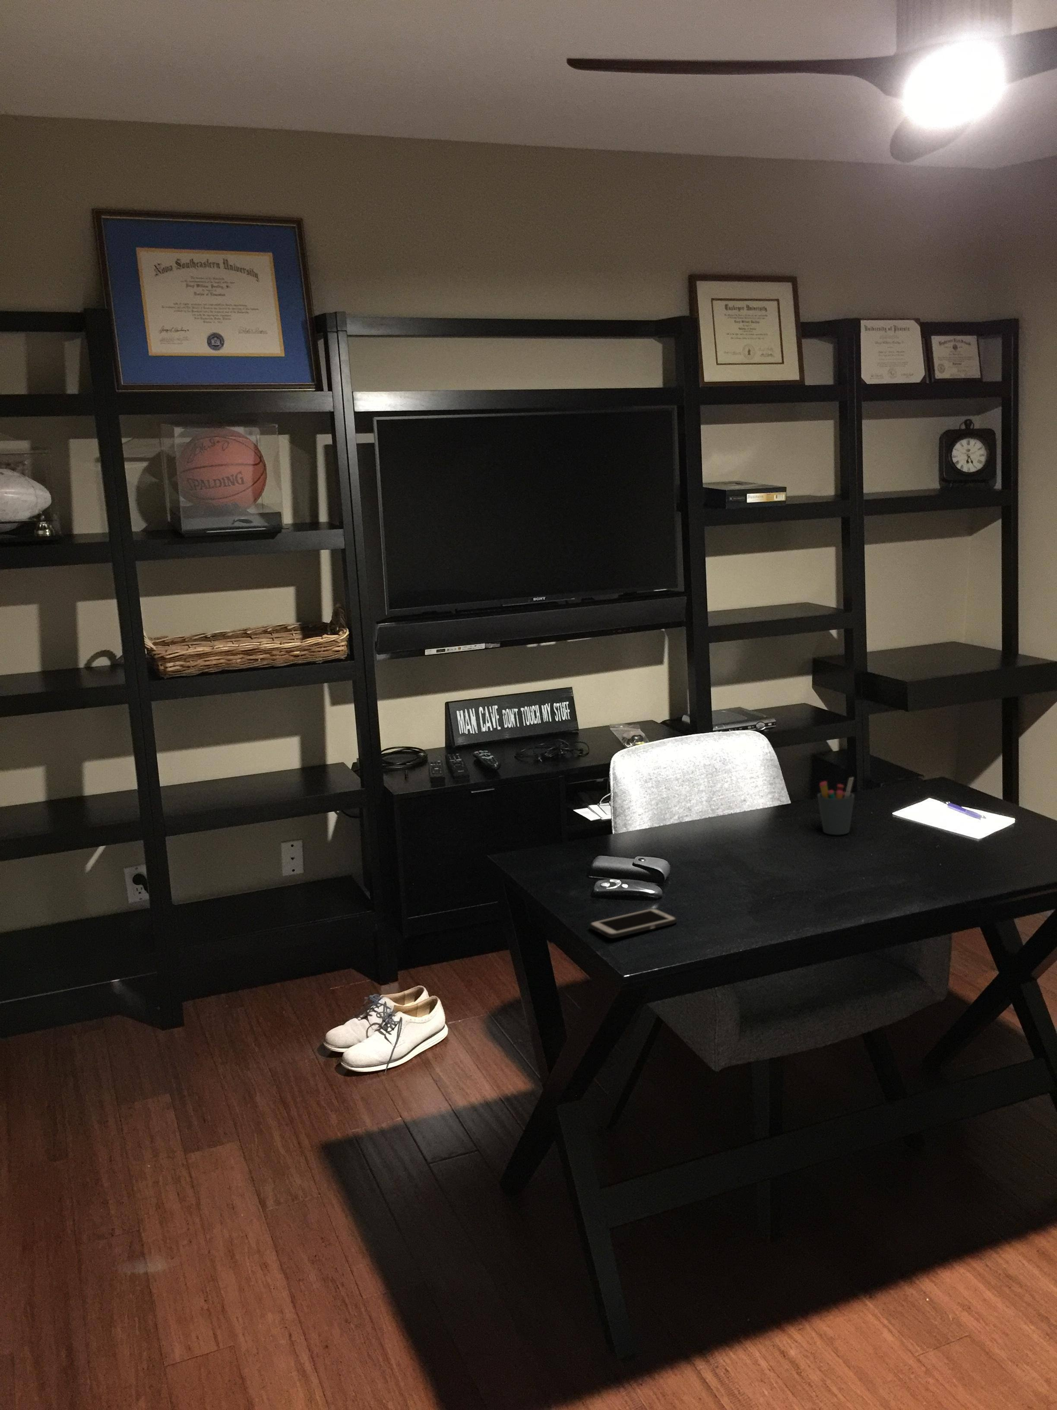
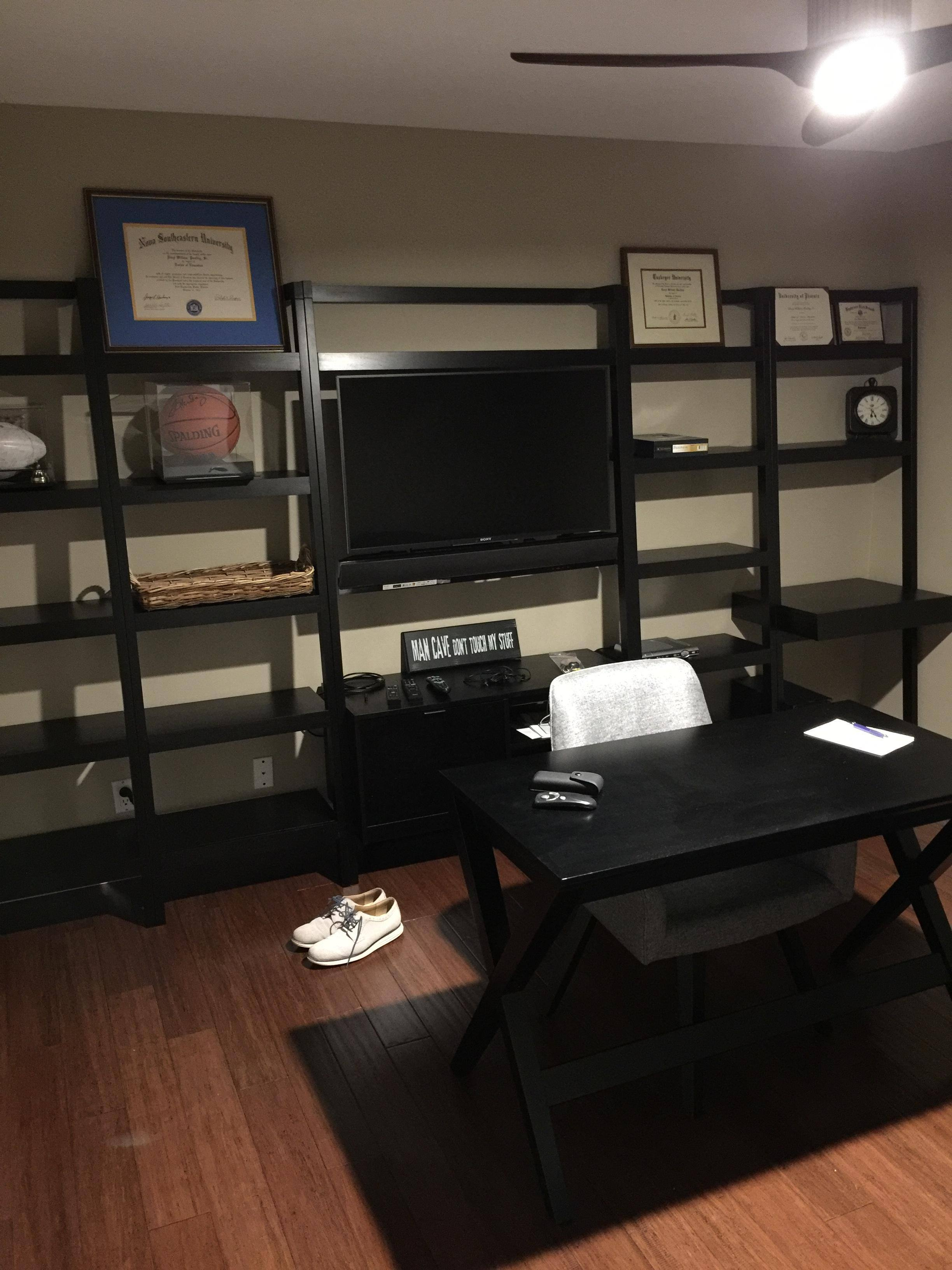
- pen holder (835, 804)
- cell phone (633, 923)
